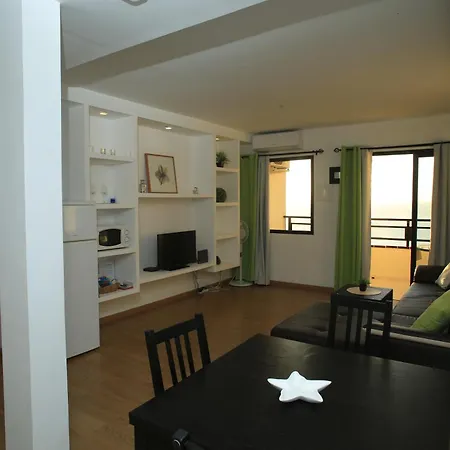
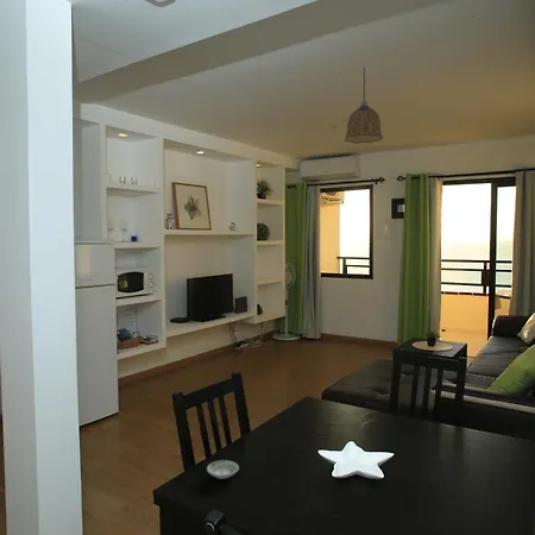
+ saucer (222, 471)
+ pendant lamp (364, 103)
